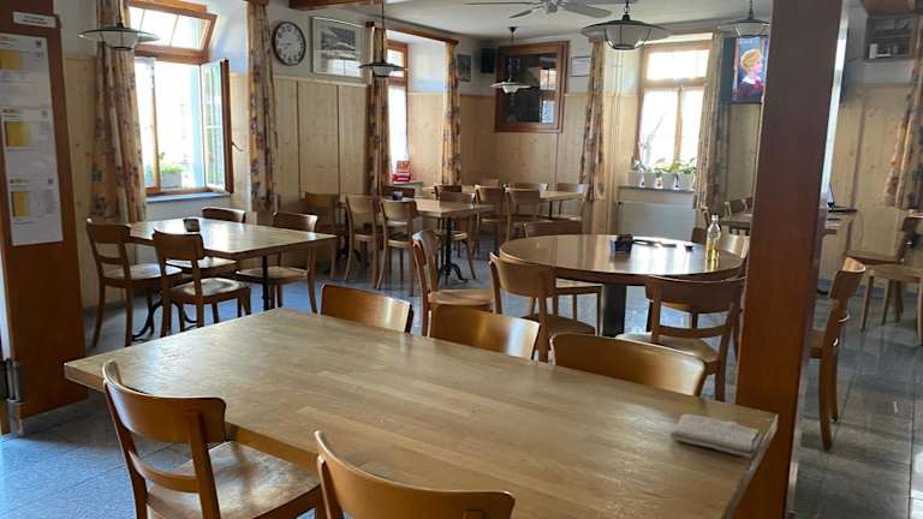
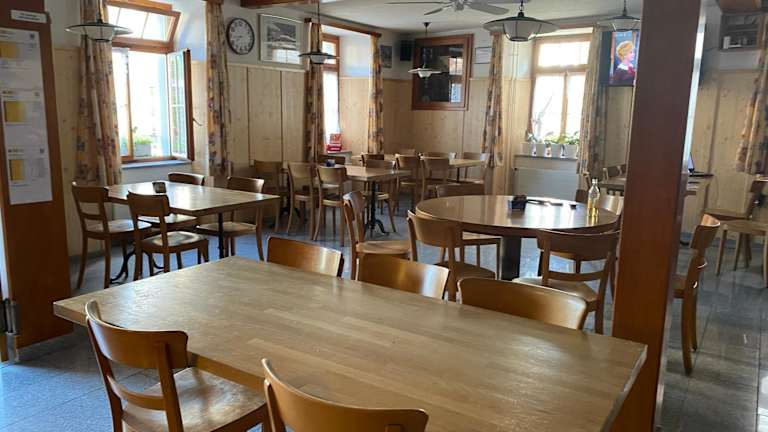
- washcloth (716, 434)
